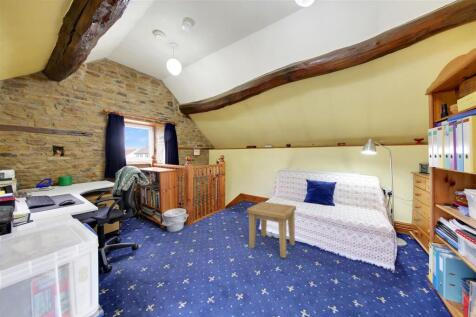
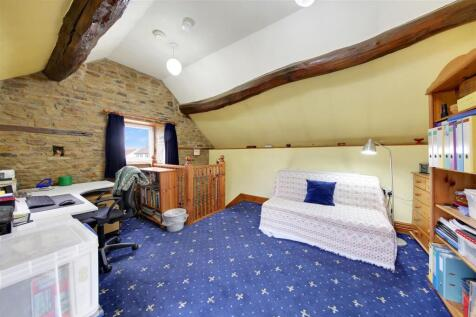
- side table (274, 221)
